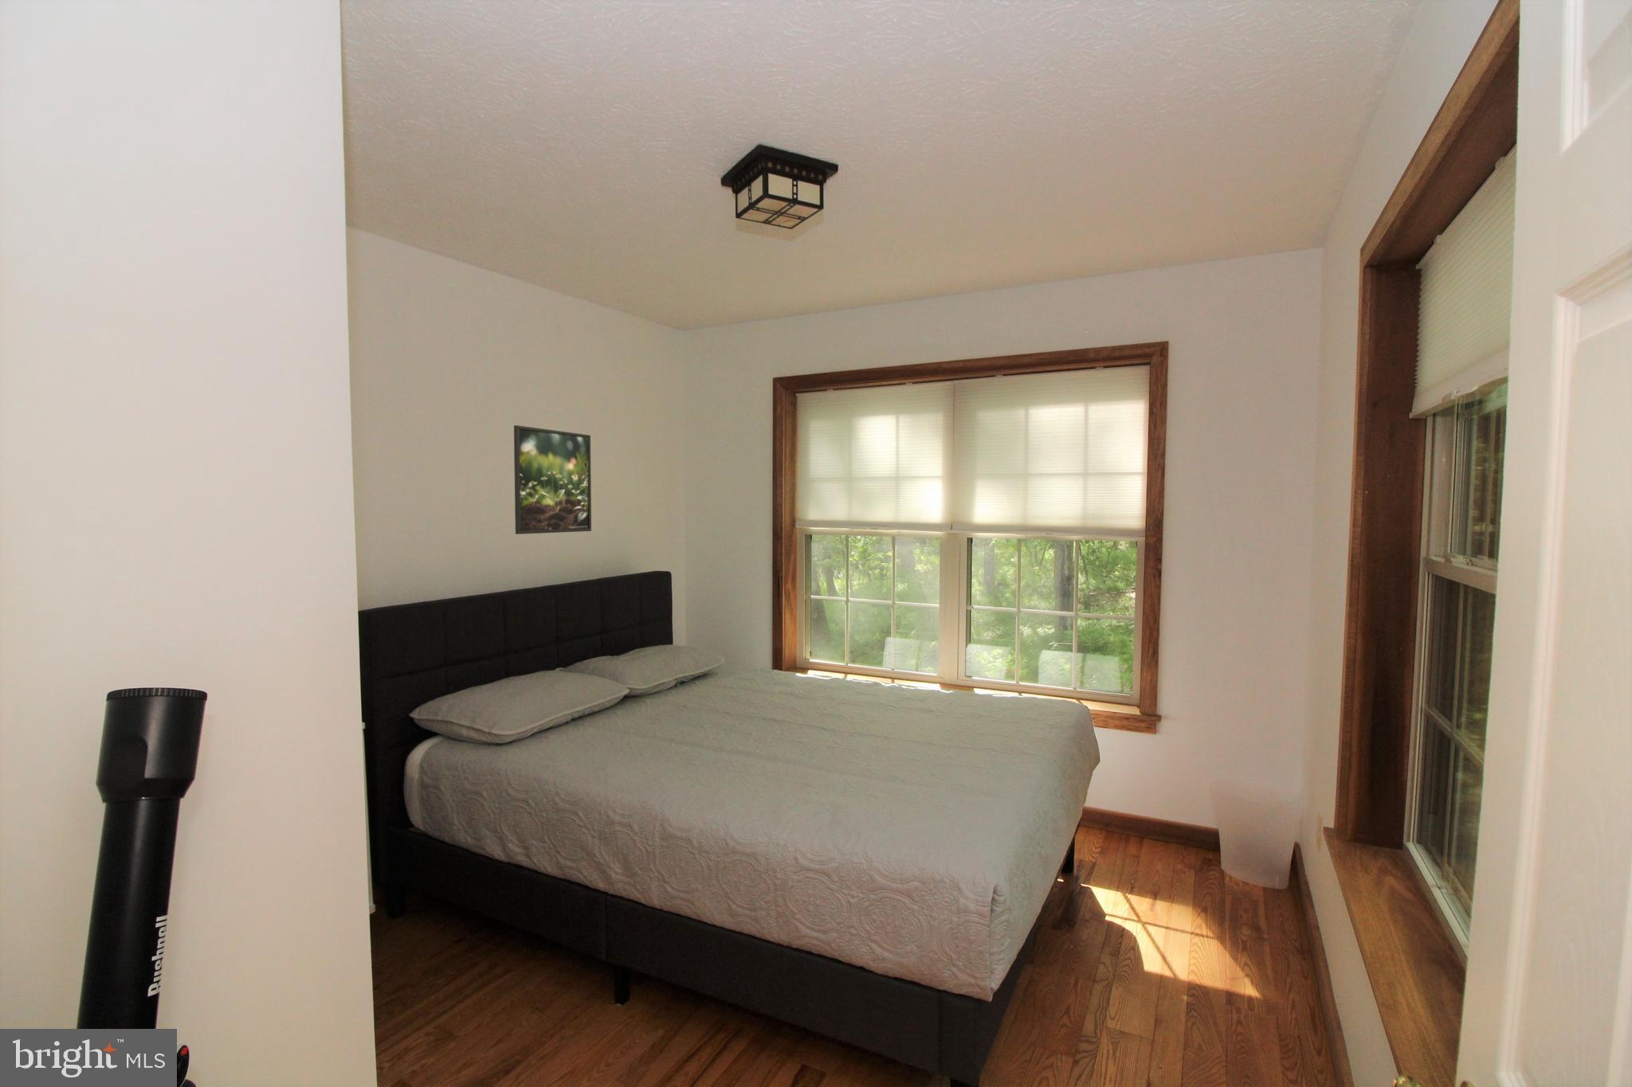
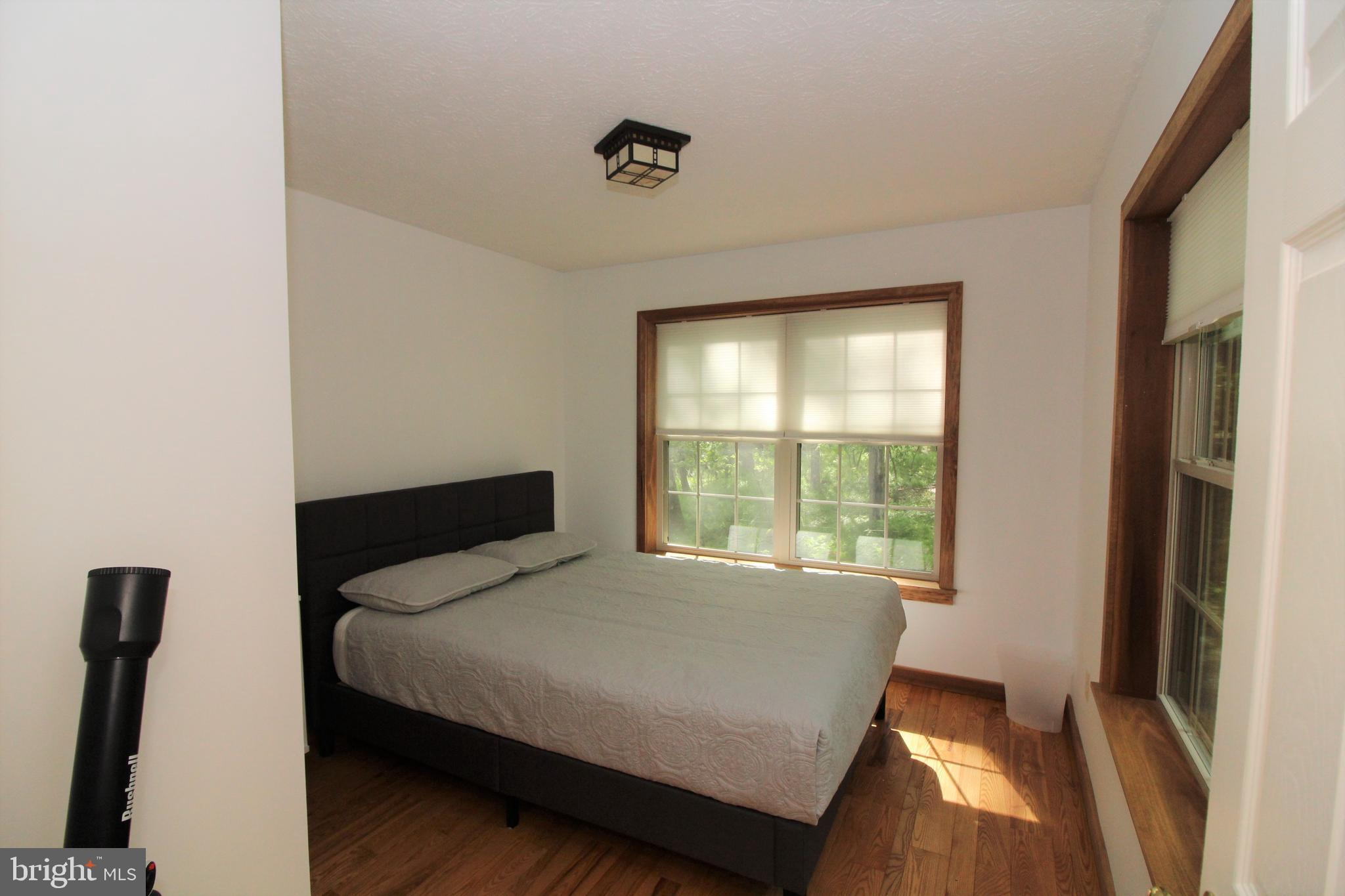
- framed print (555, 480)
